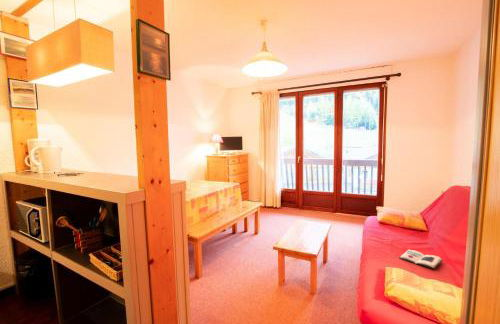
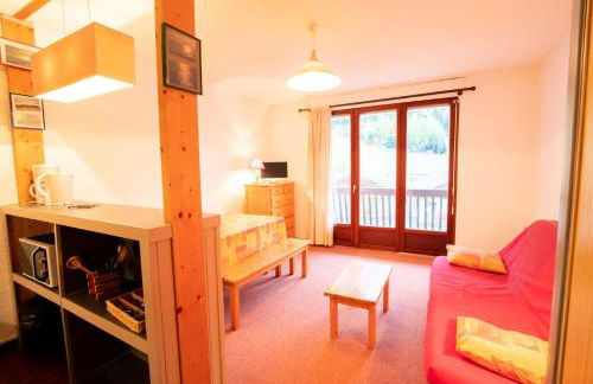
- book (420, 258)
